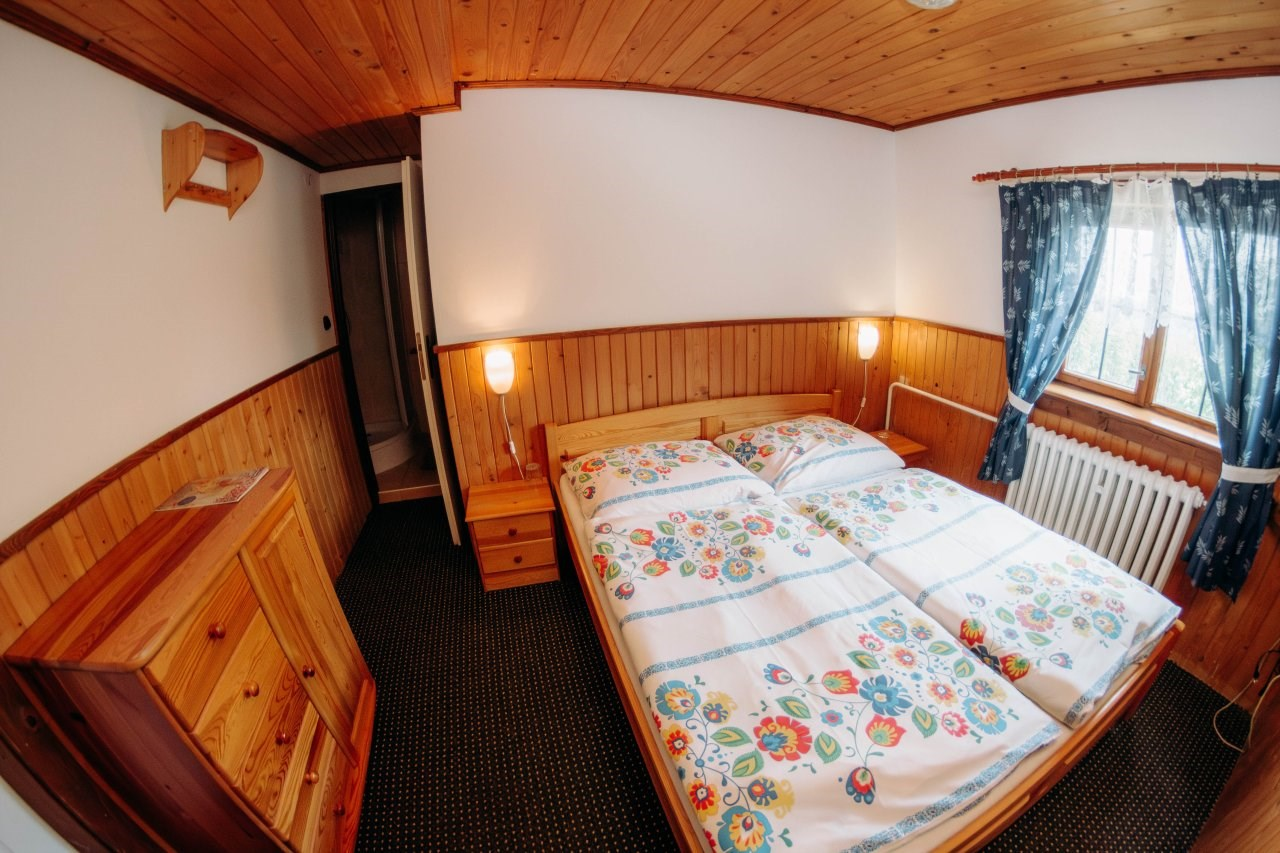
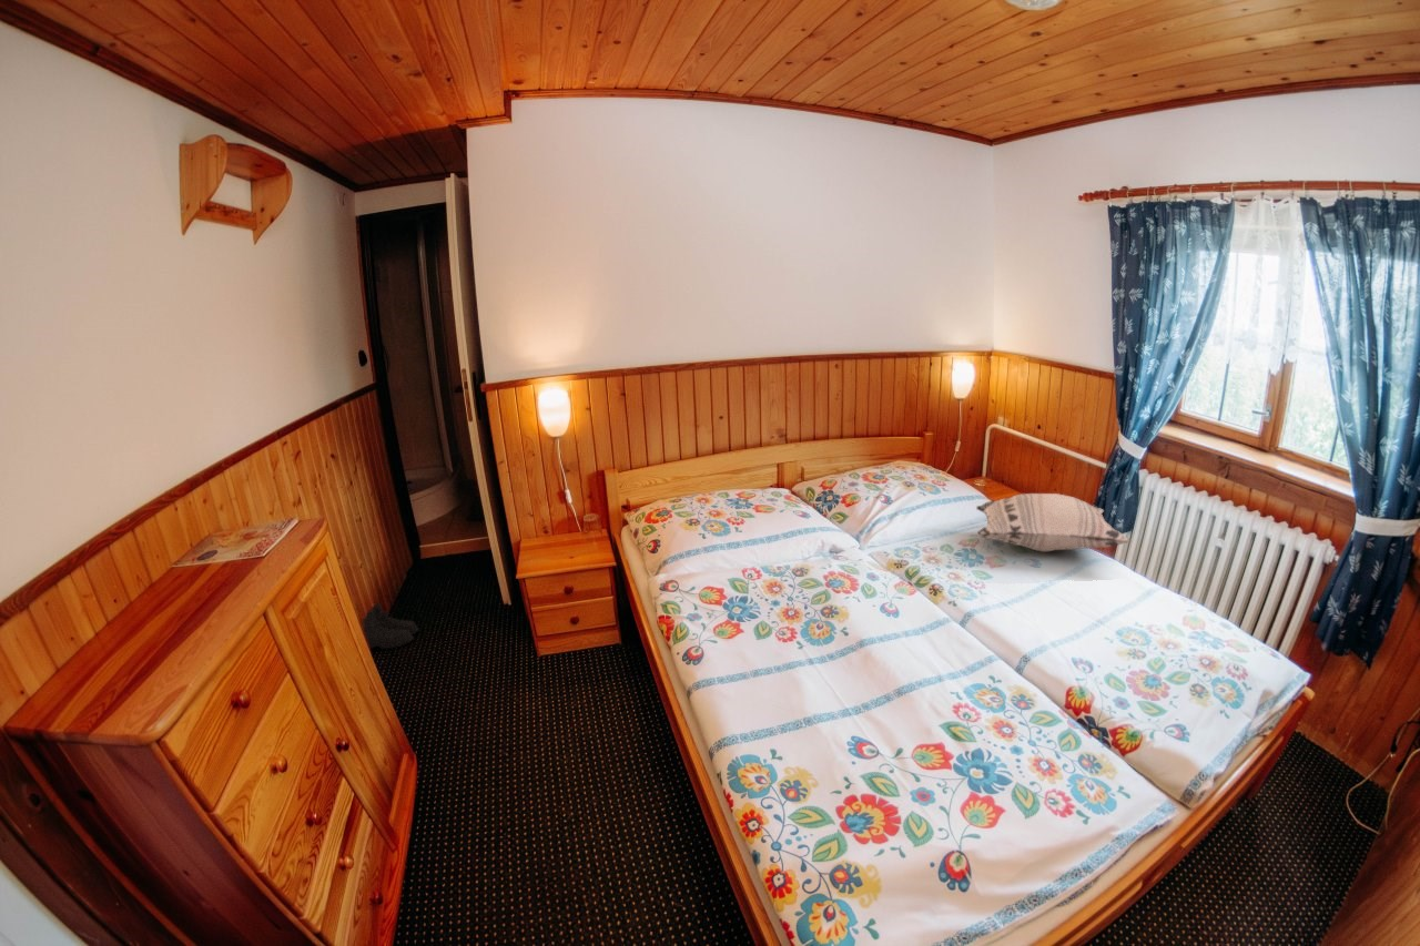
+ decorative pillow (1043, 520)
+ boots (385, 622)
